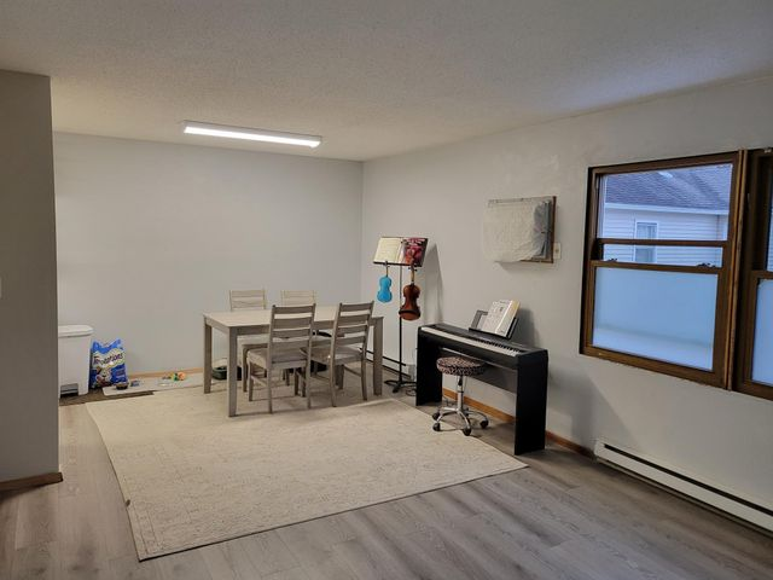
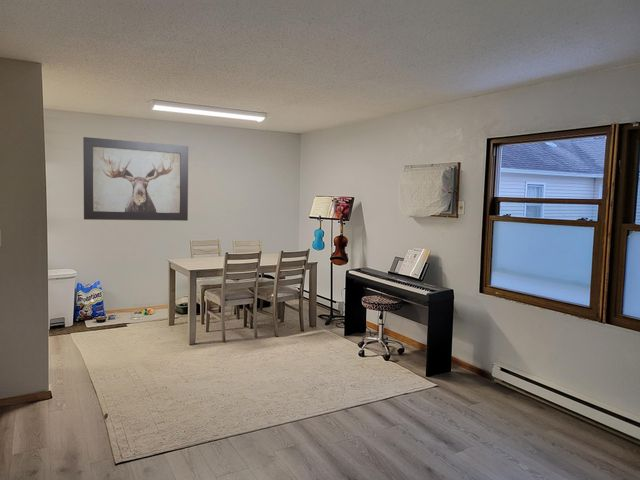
+ wall art (138, 181)
